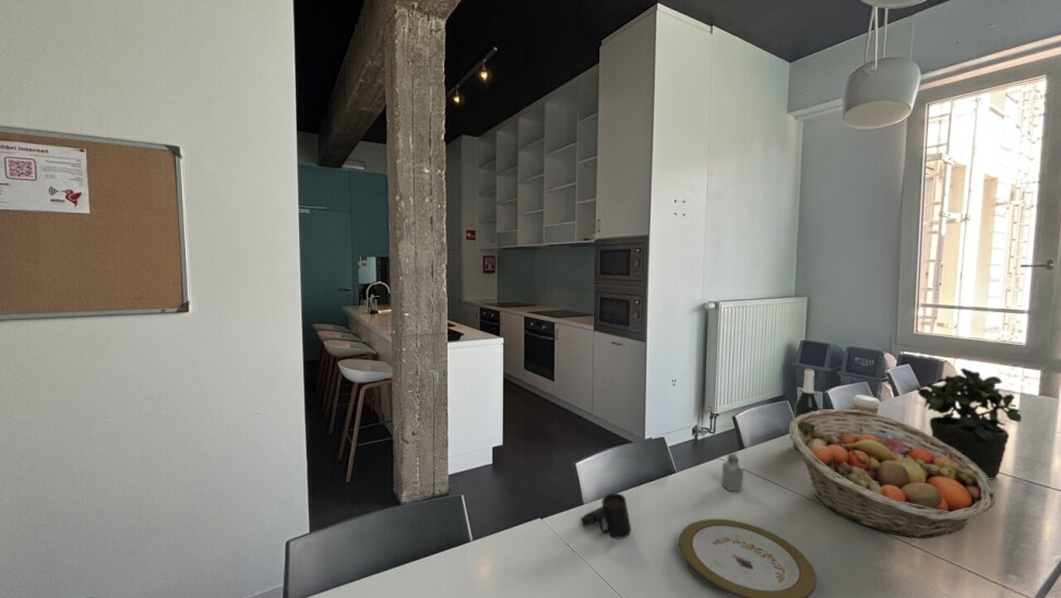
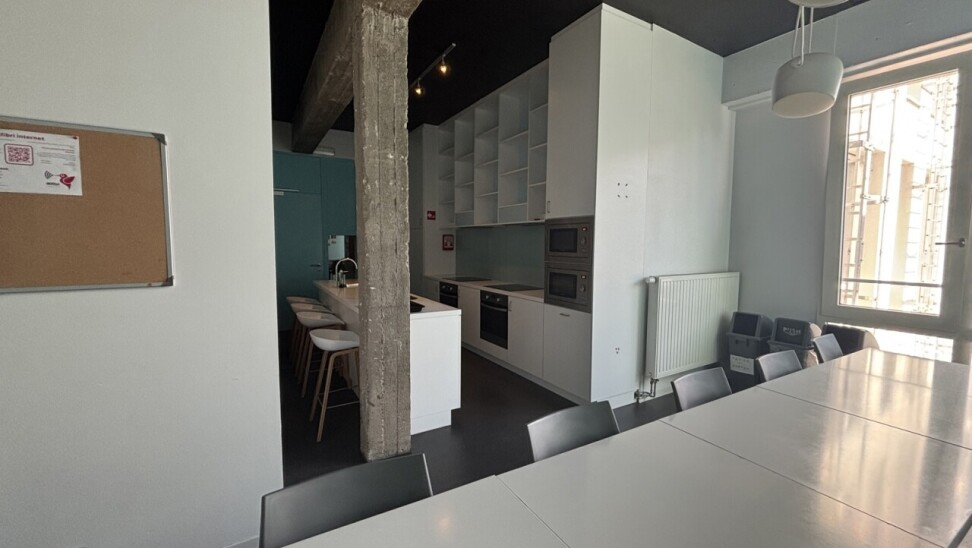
- fruit basket (881, 467)
- saltshaker (732, 471)
- coffee cup (866, 409)
- potted plant (964, 418)
- coffee mug (605, 511)
- plate (742, 559)
- wine bottle (807, 409)
